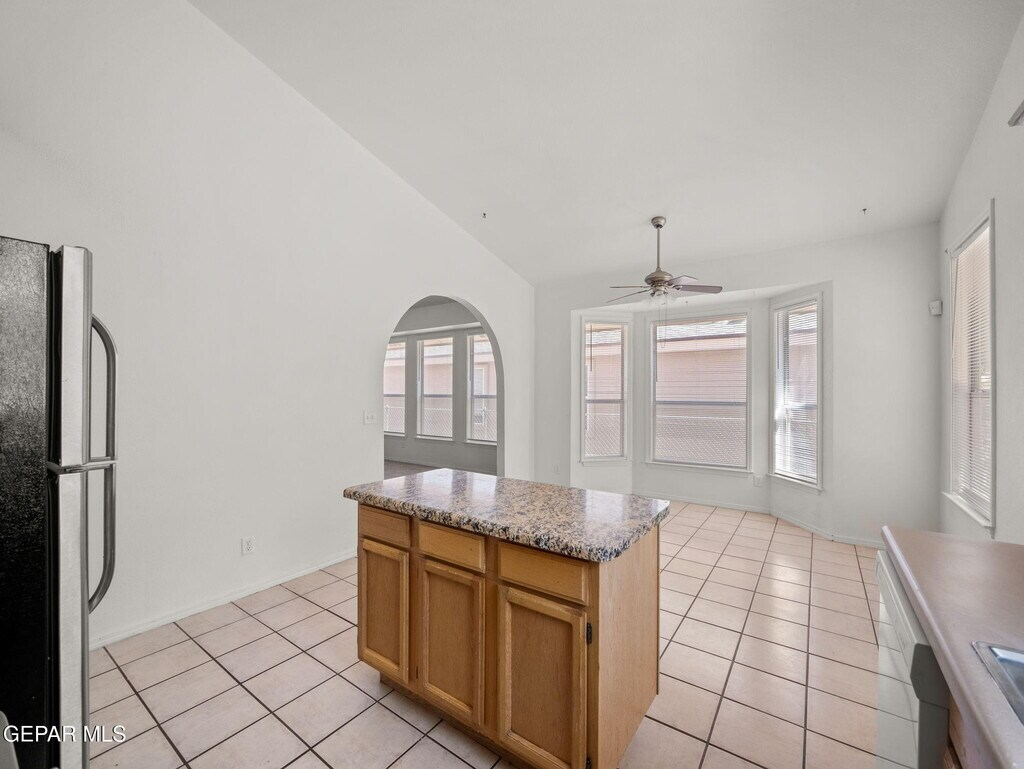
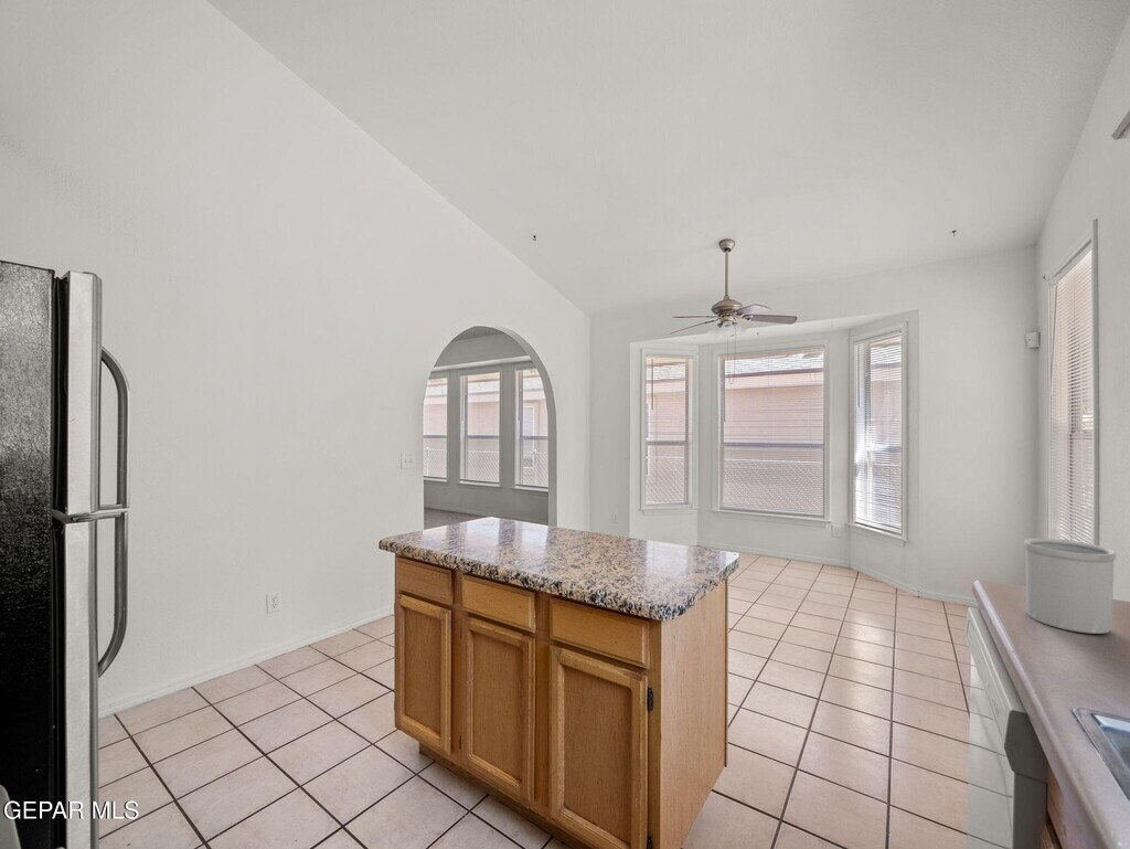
+ utensil holder (1067, 583)
